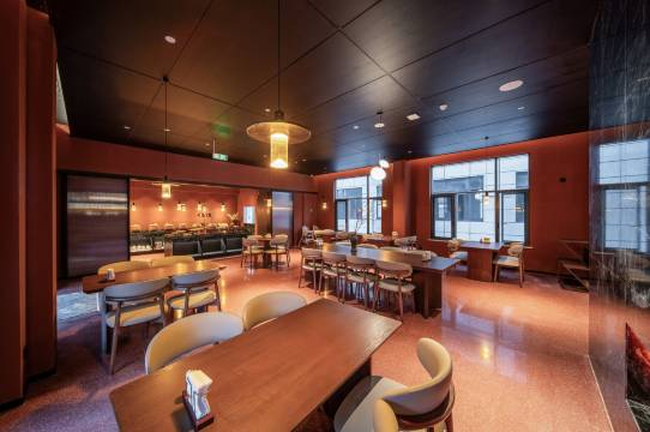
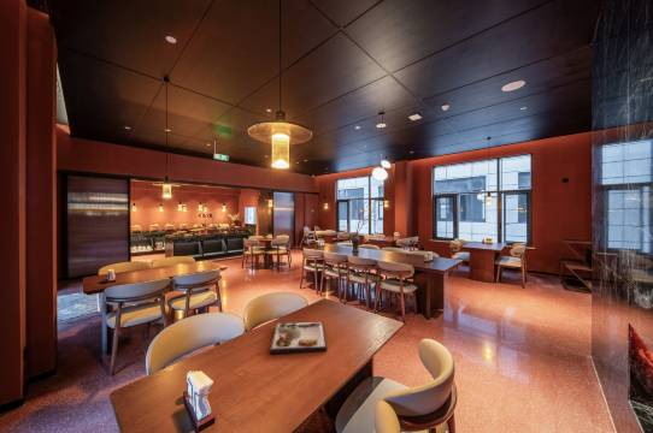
+ dinner plate (299, 331)
